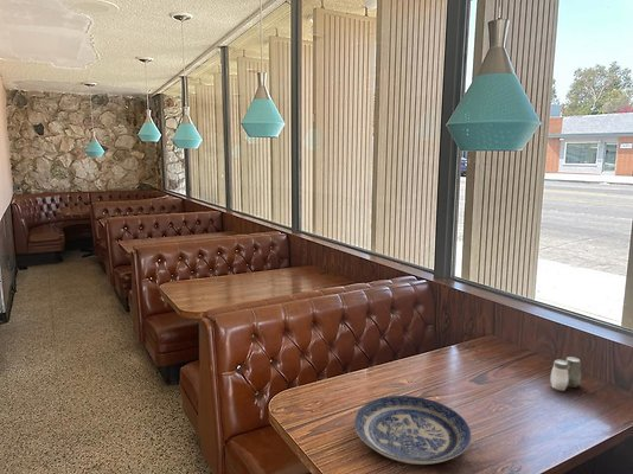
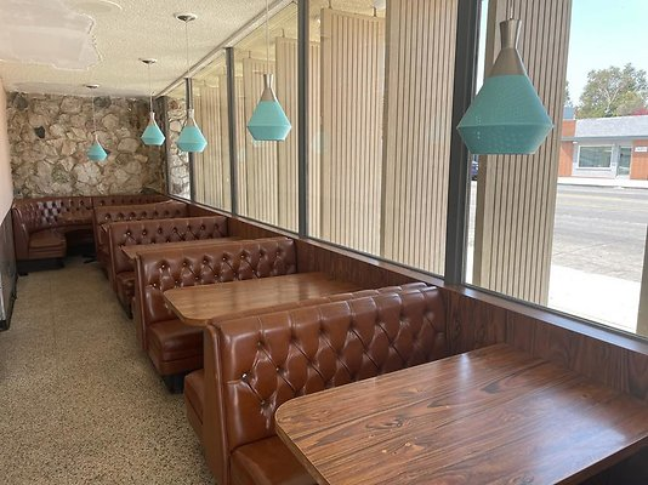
- plate (410, 431)
- salt and pepper shaker (565, 372)
